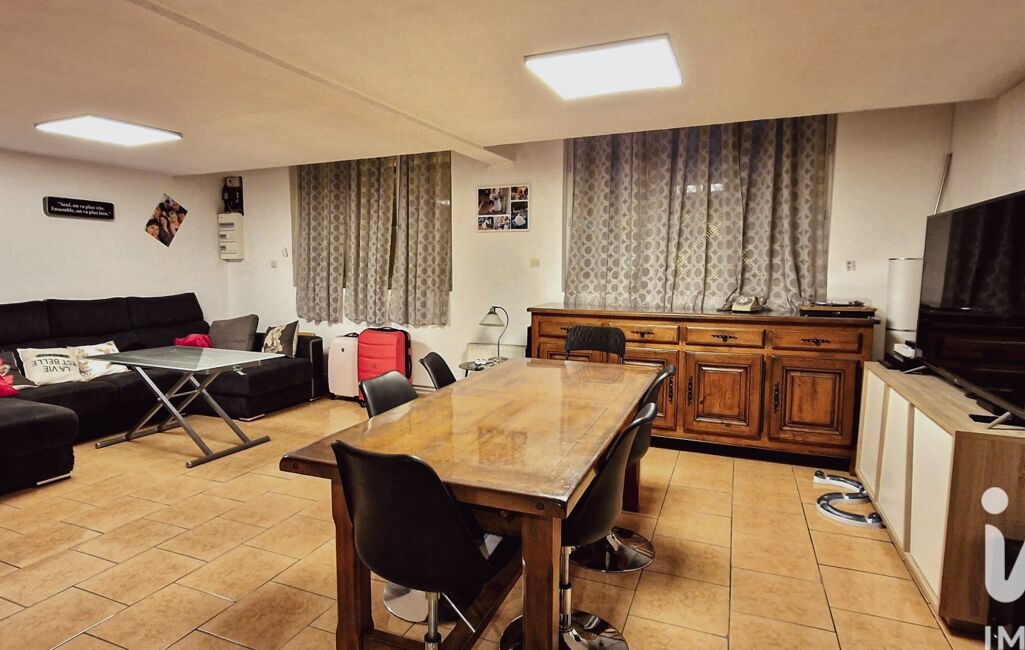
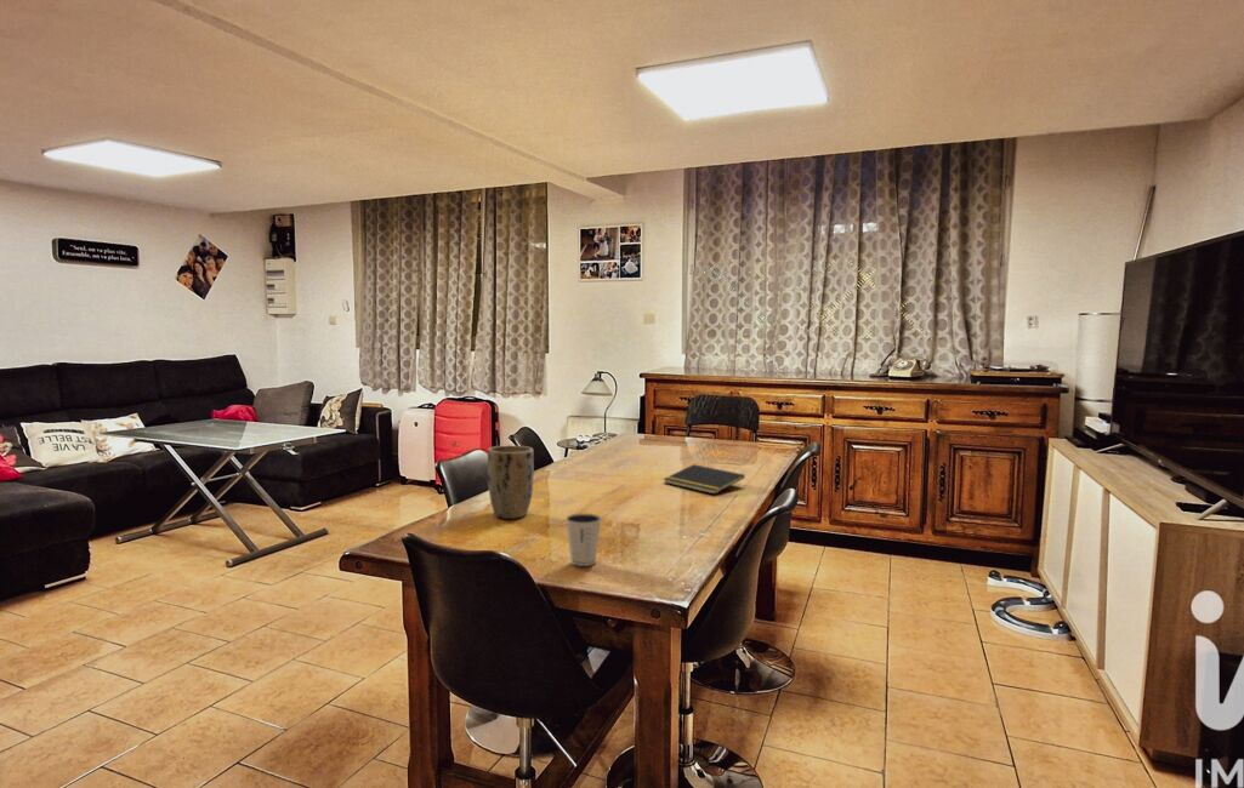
+ notepad (703, 478)
+ plant pot (510, 481)
+ dixie cup (583, 539)
